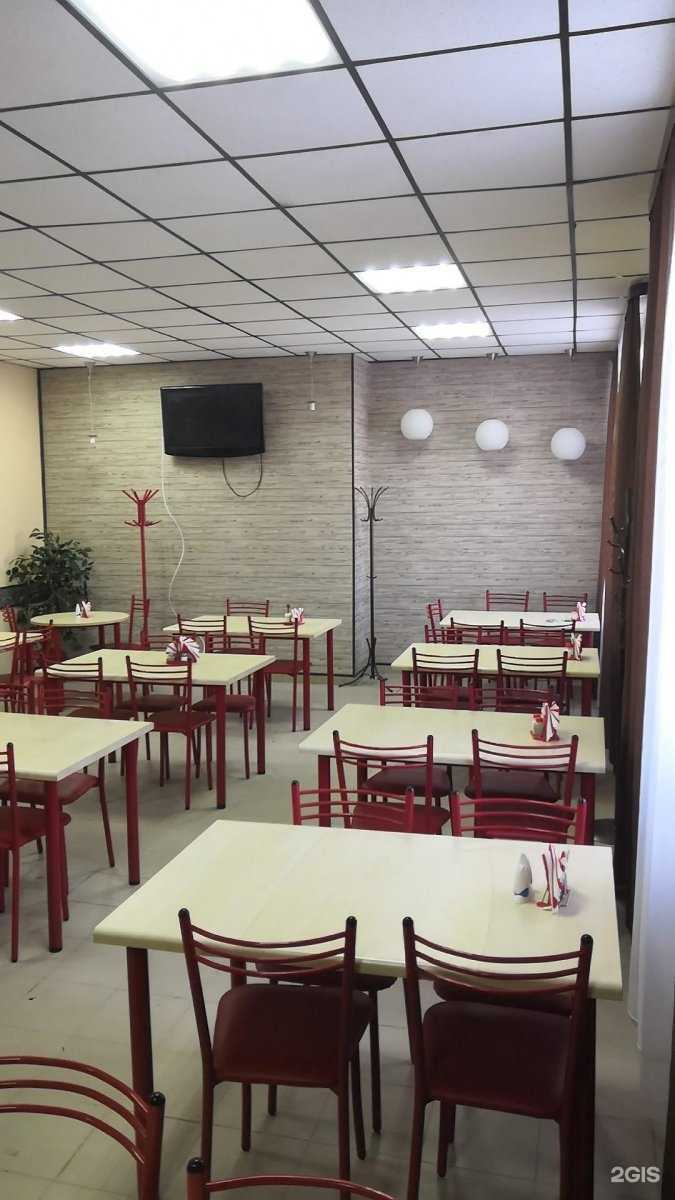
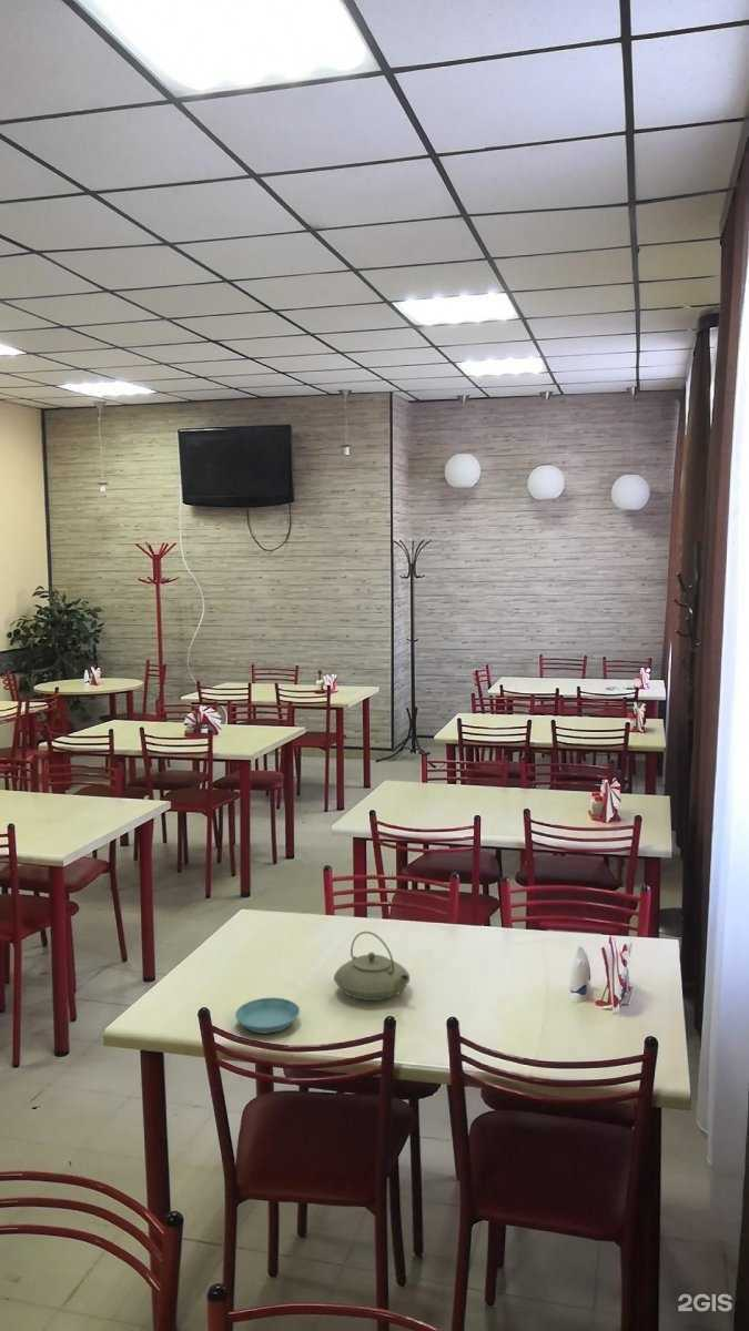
+ saucer (267, 1017)
+ teapot (375, 963)
